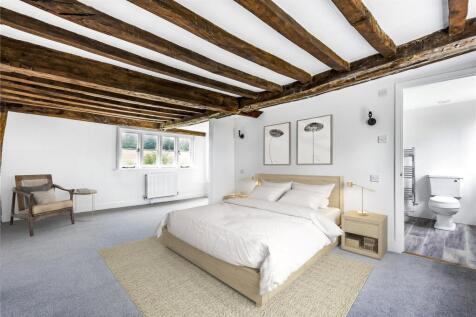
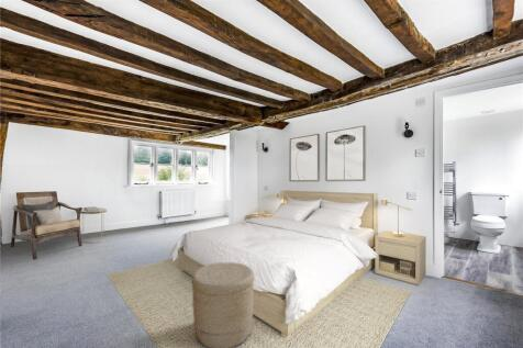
+ basket (223, 301)
